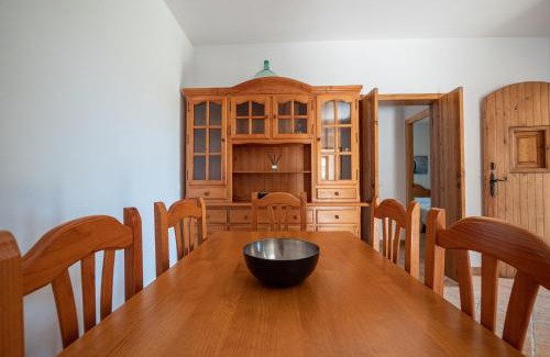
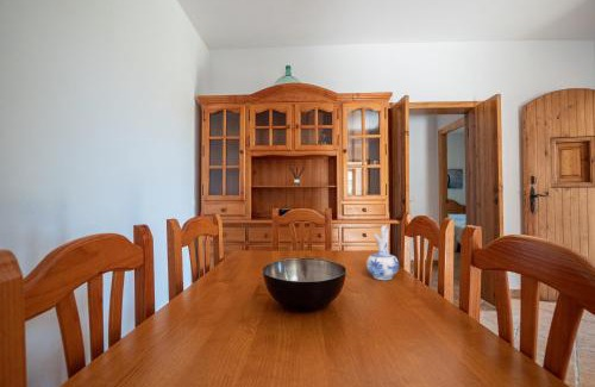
+ ceramic pitcher (382, 251)
